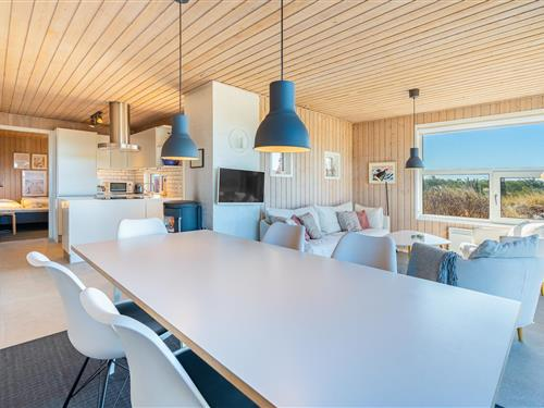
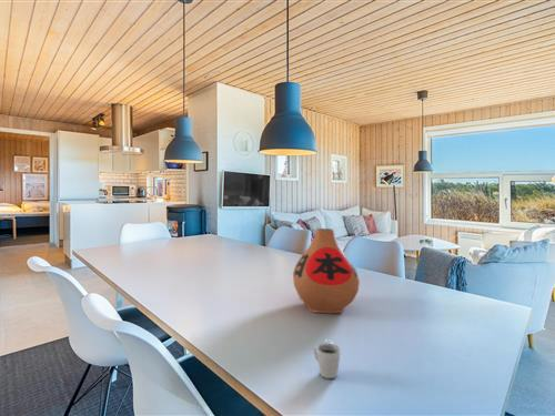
+ vase (324, 267)
+ cup (325, 351)
